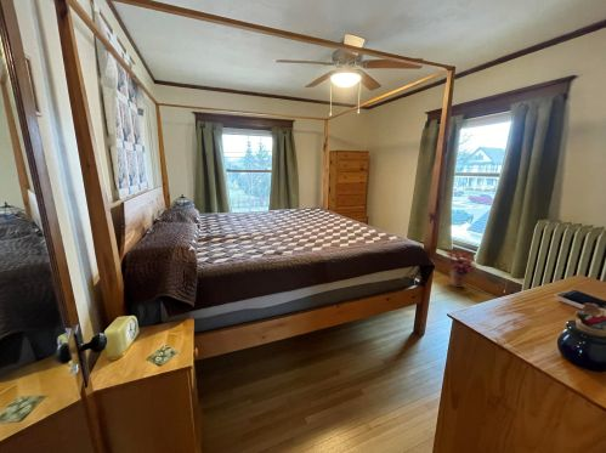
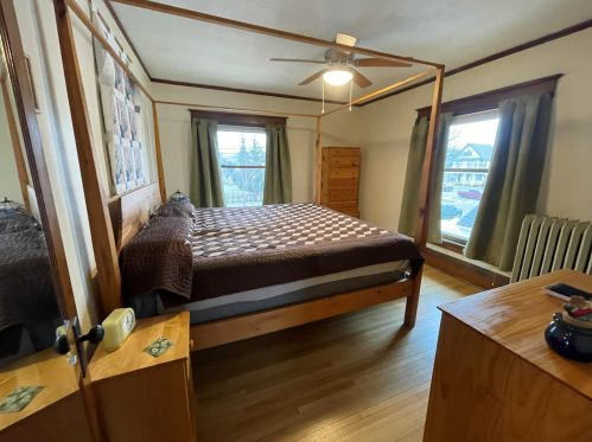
- potted plant (460, 270)
